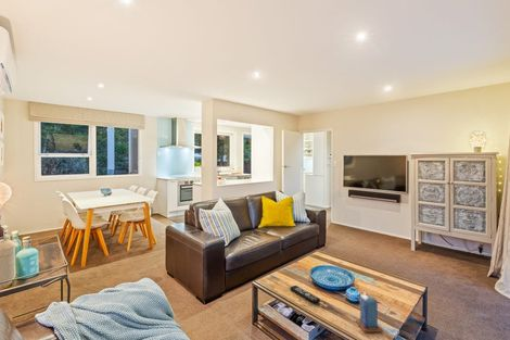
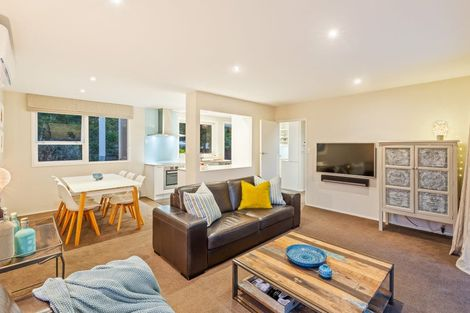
- candle (368, 310)
- remote control (304, 293)
